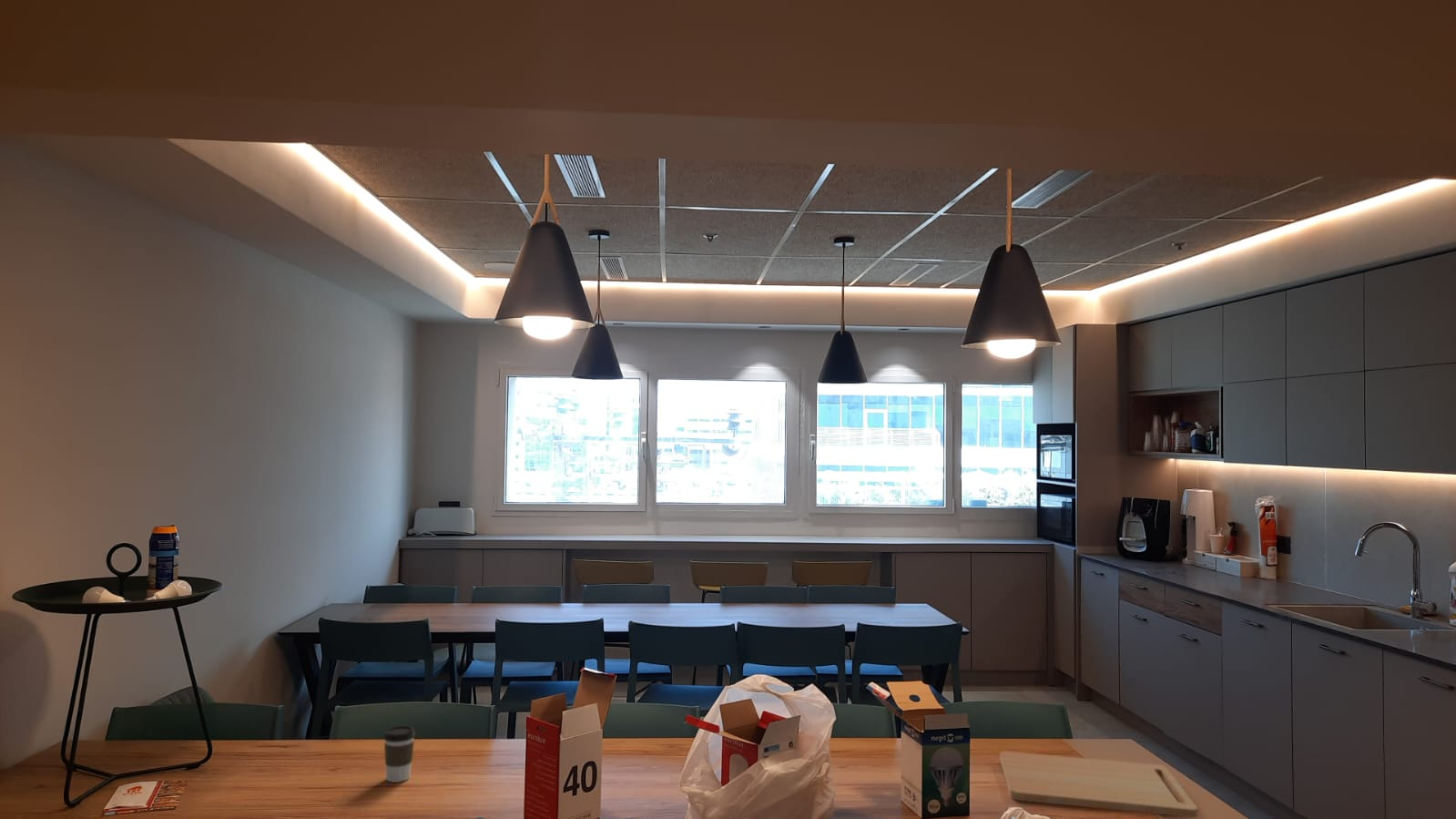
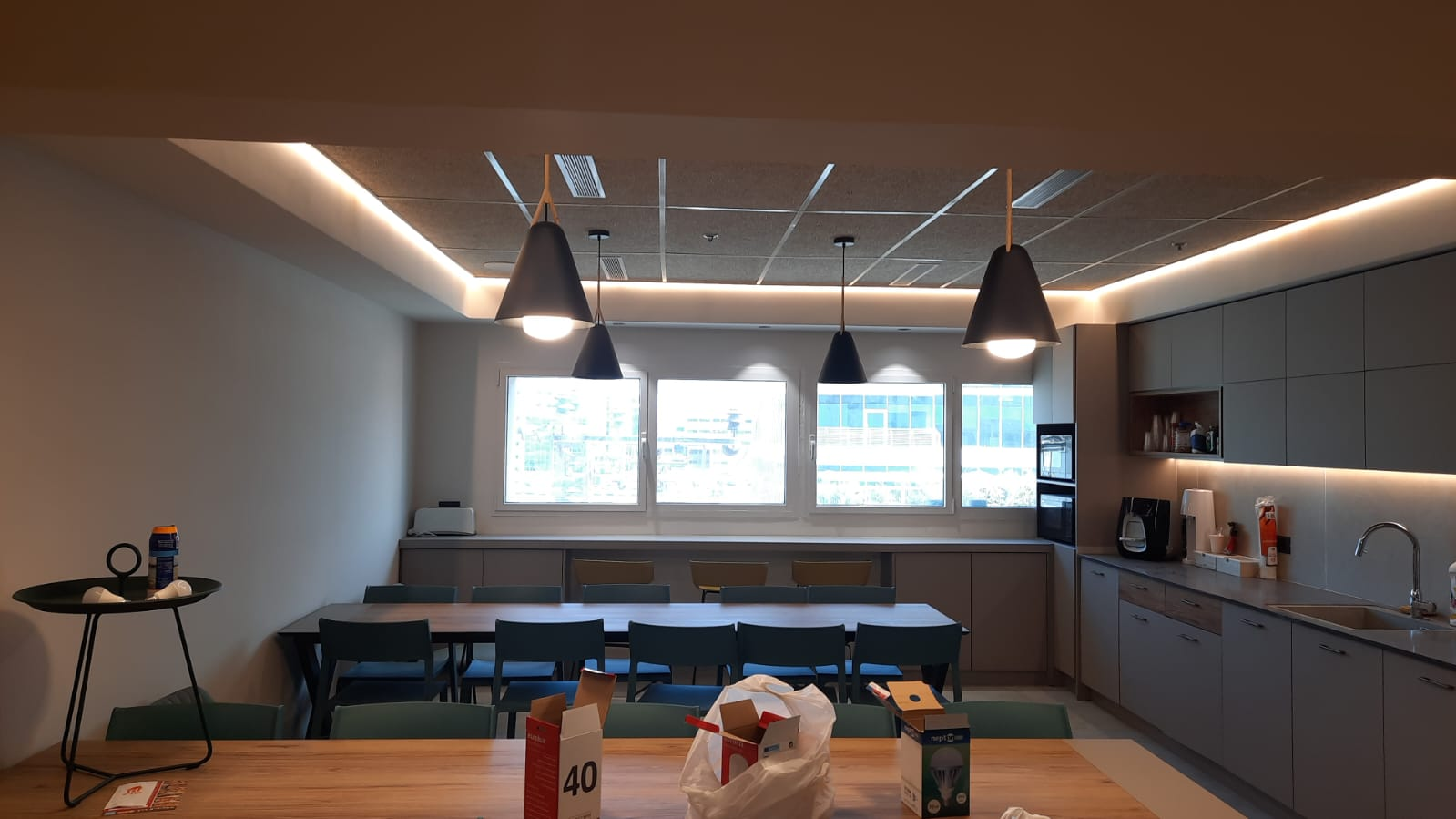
- coffee cup (399, 753)
- cutting board (1091, 782)
